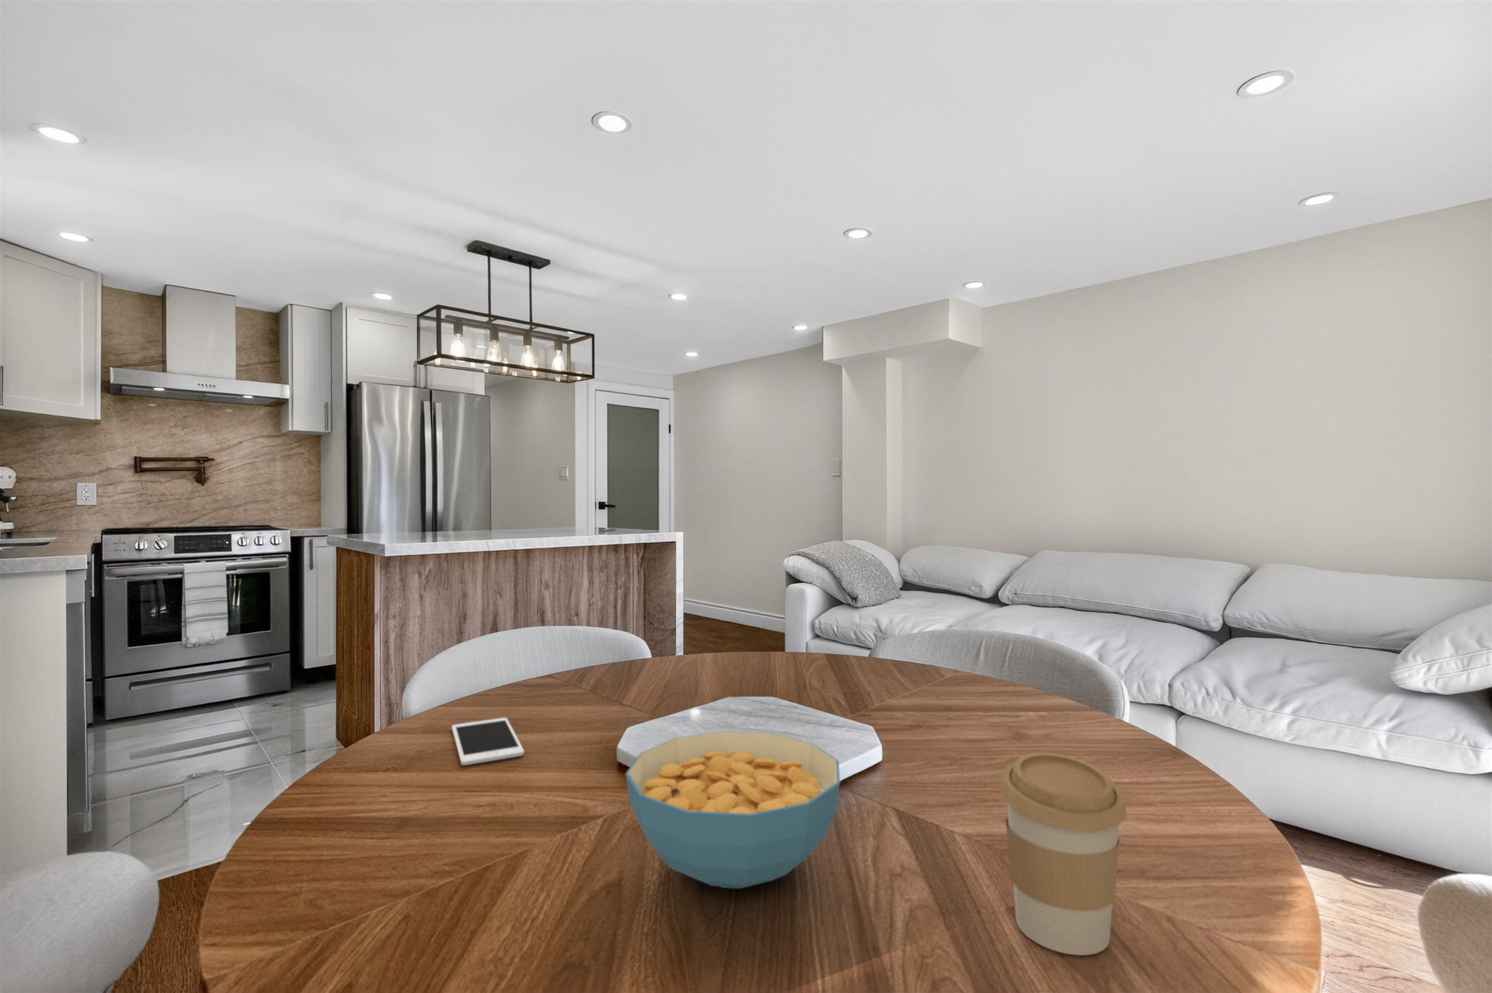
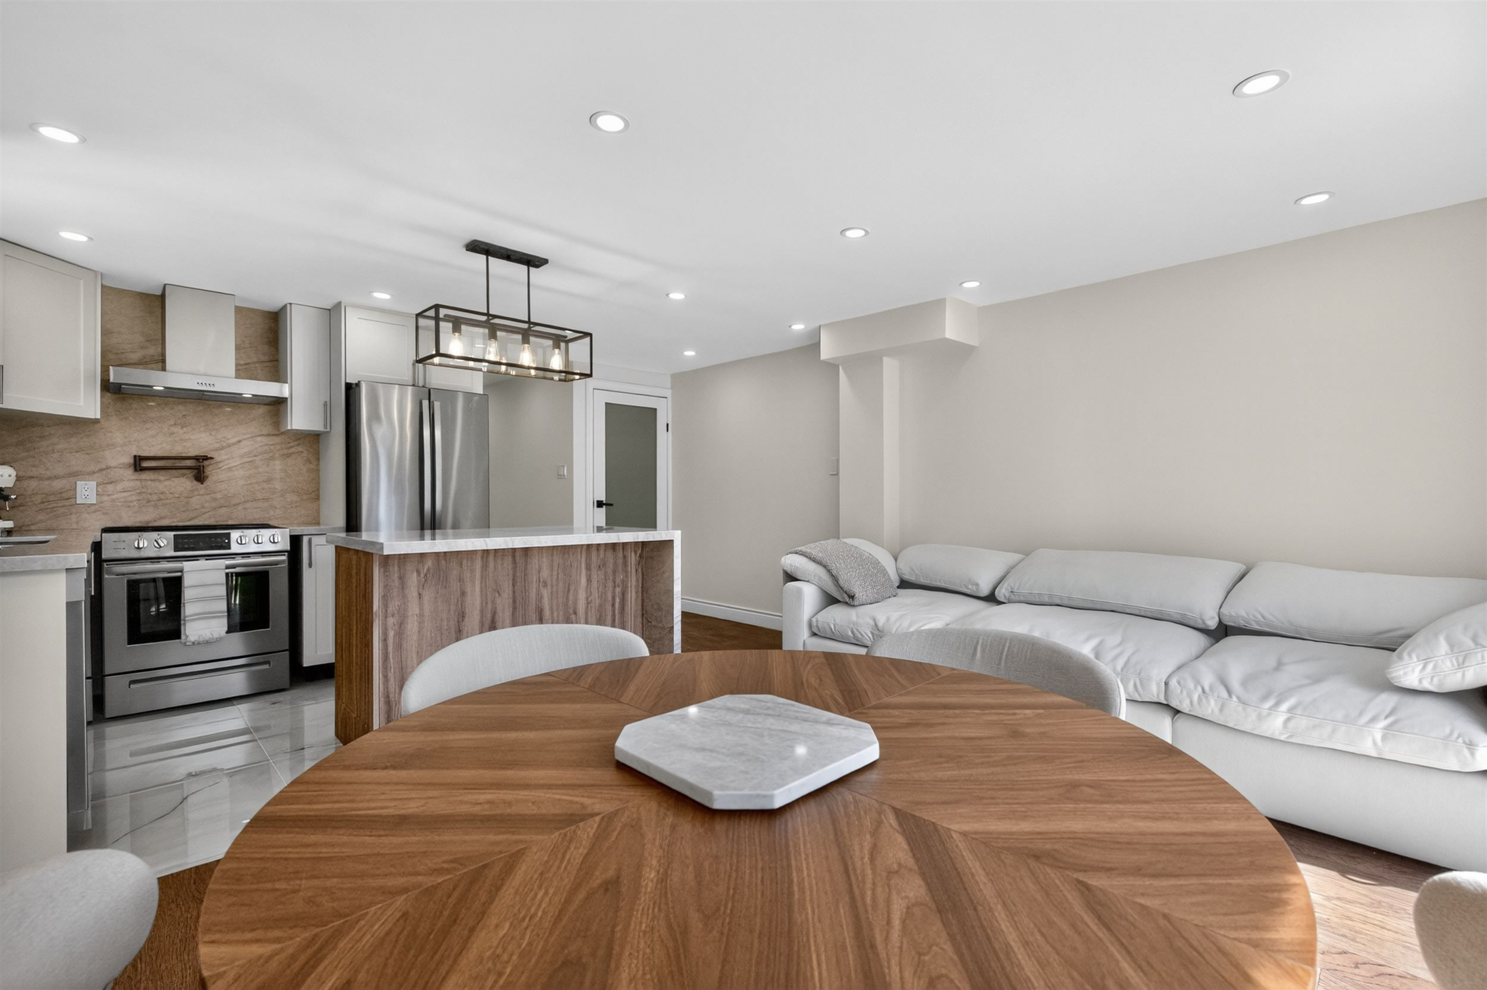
- coffee cup (1061, 848)
- cereal bowl (735, 819)
- cell phone (486, 739)
